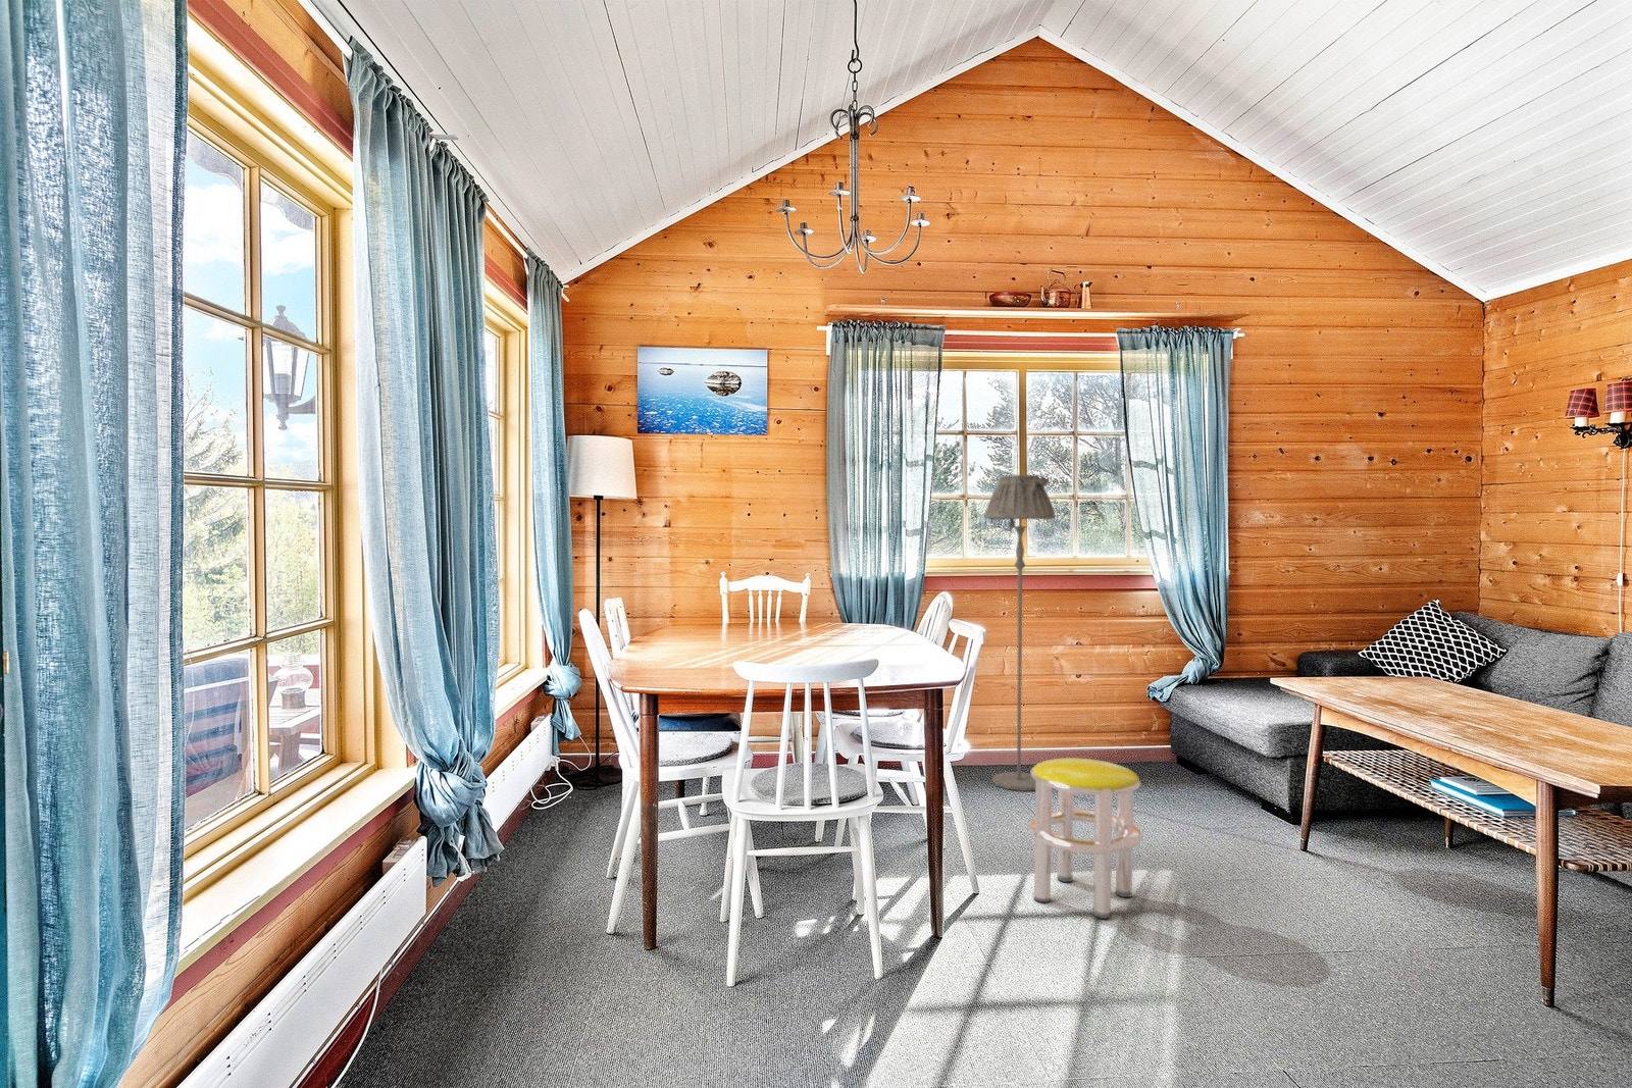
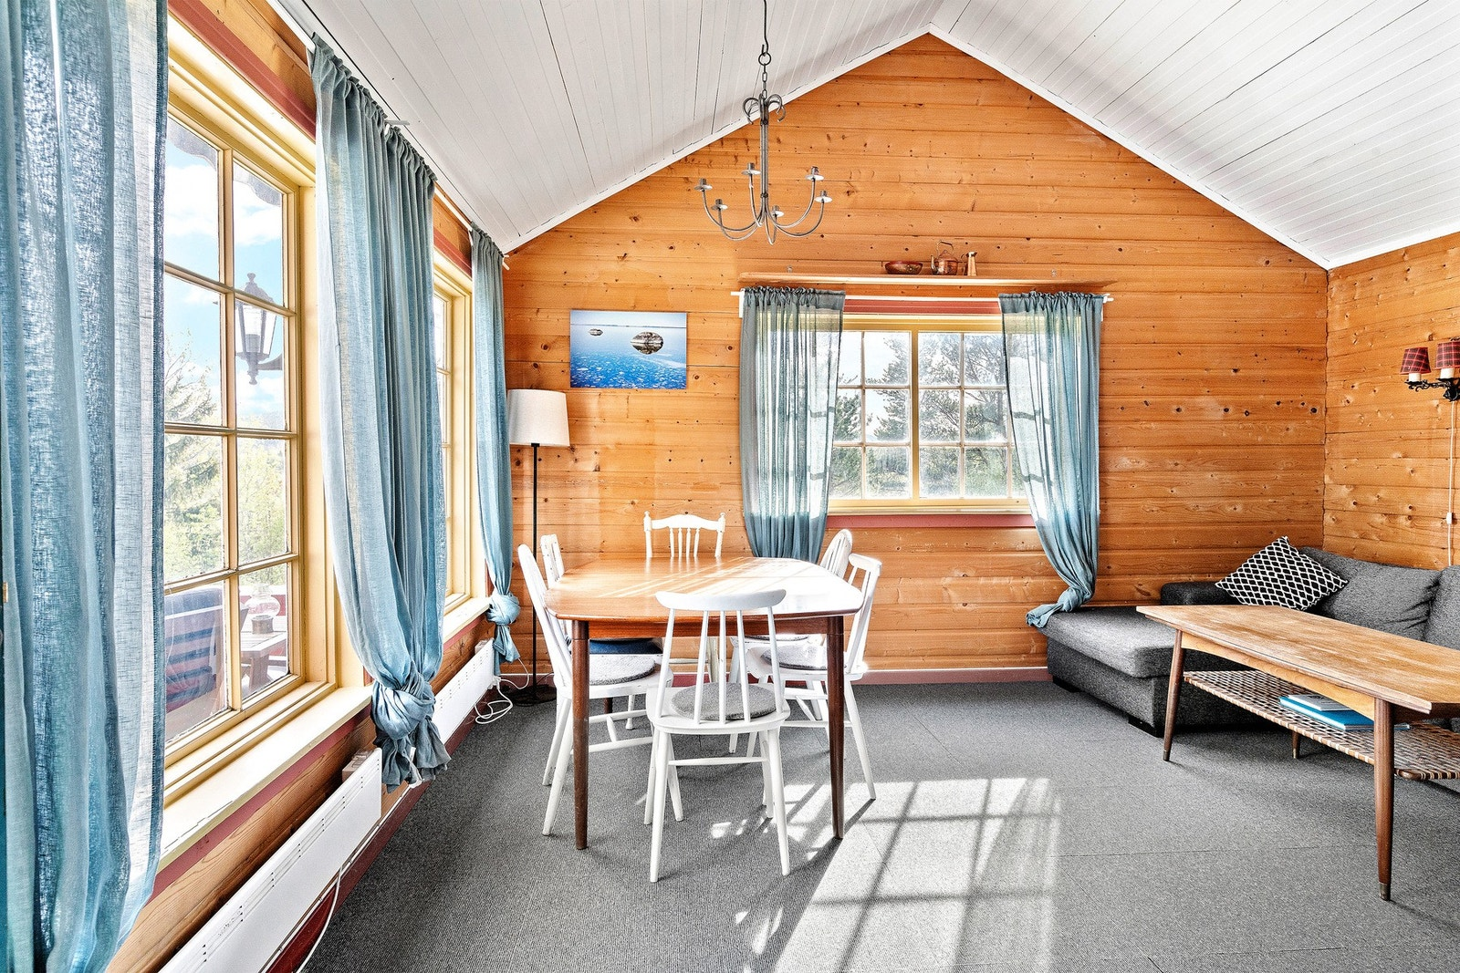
- stool (1081, 839)
- floor lamp (1019, 629)
